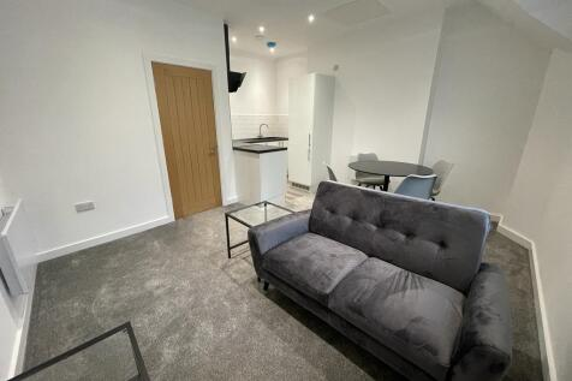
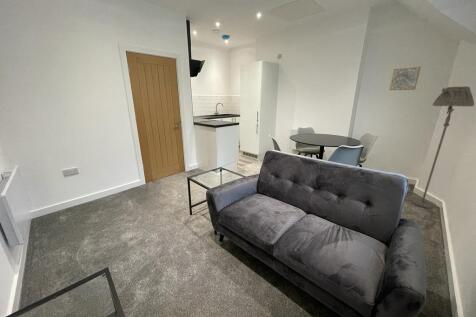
+ wall art (404, 79)
+ floor lamp (438, 150)
